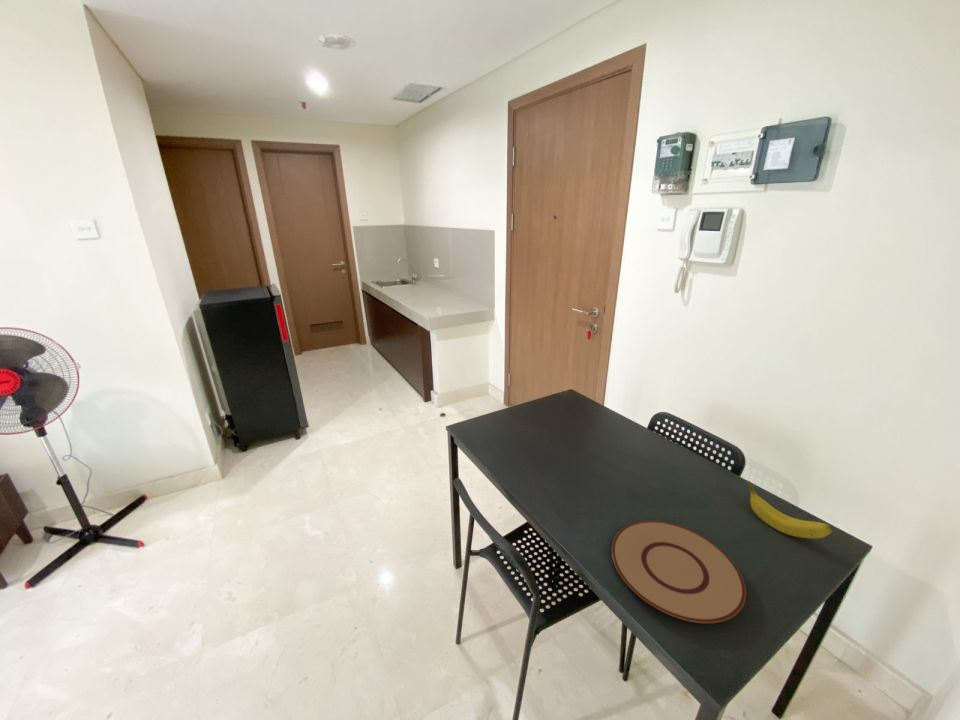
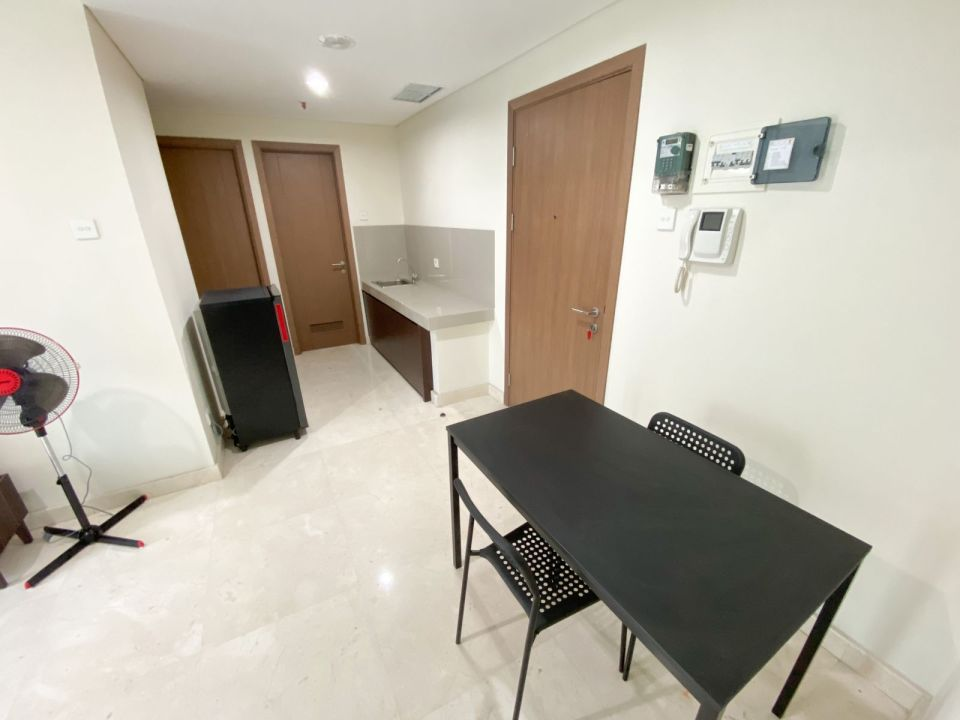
- banana (784, 514)
- plate (674, 566)
